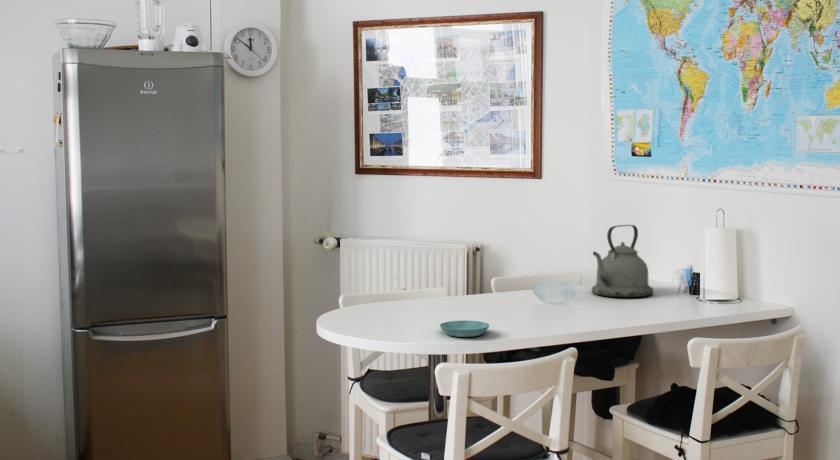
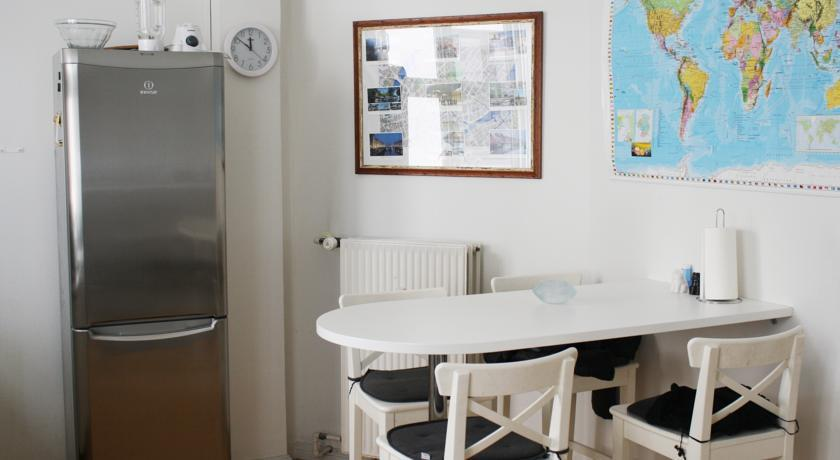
- saucer (464, 329)
- kettle (621, 259)
